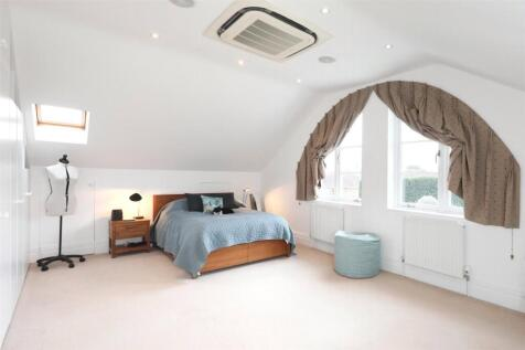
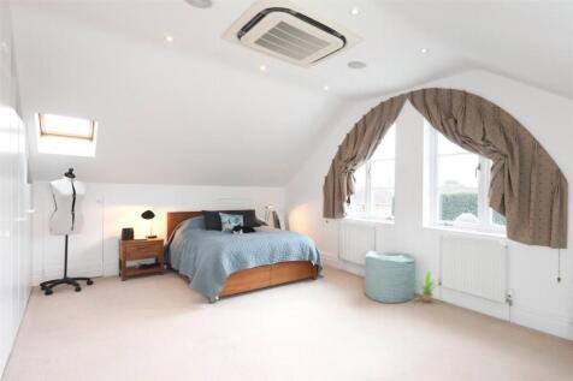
+ potted plant (427, 287)
